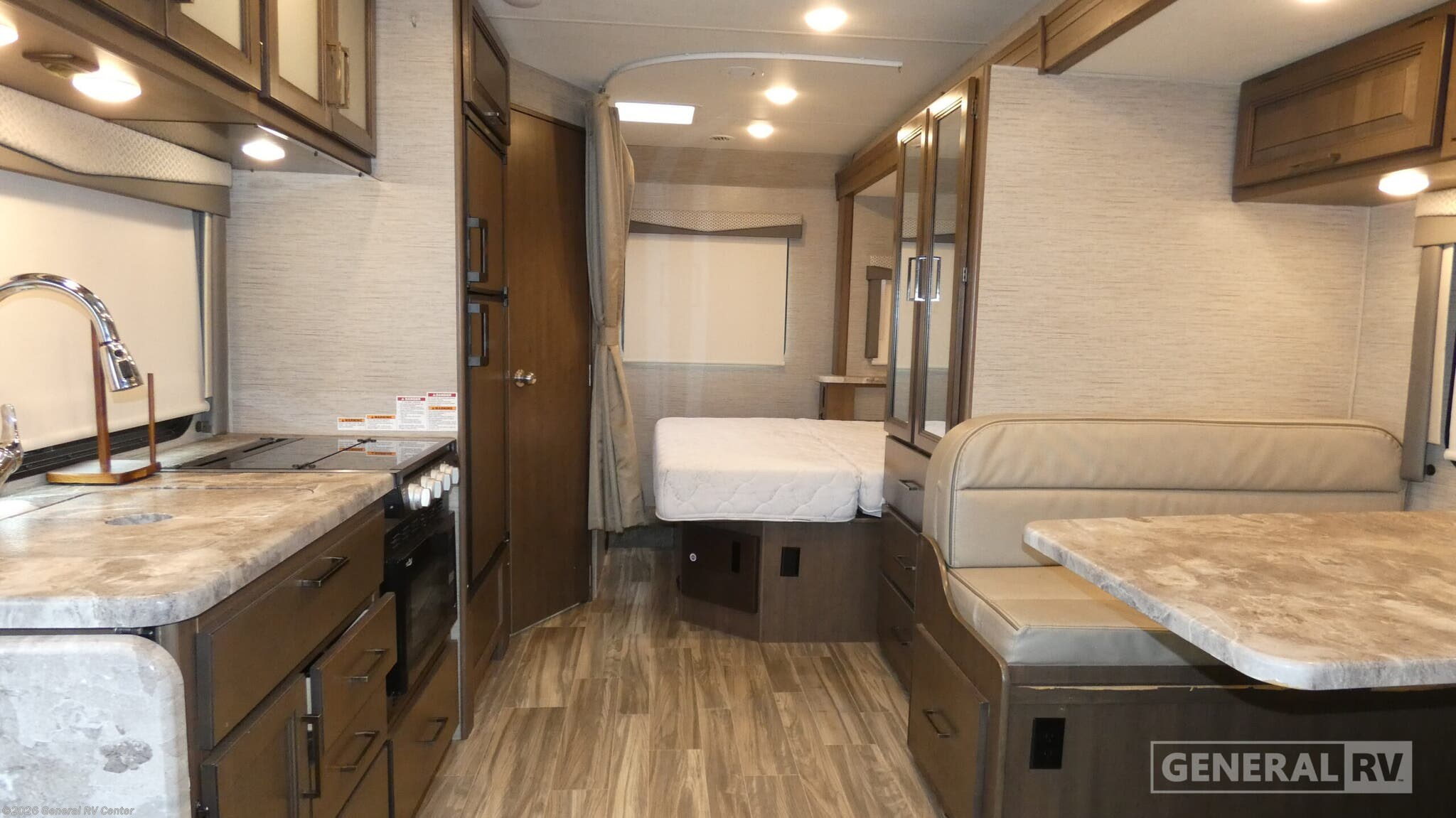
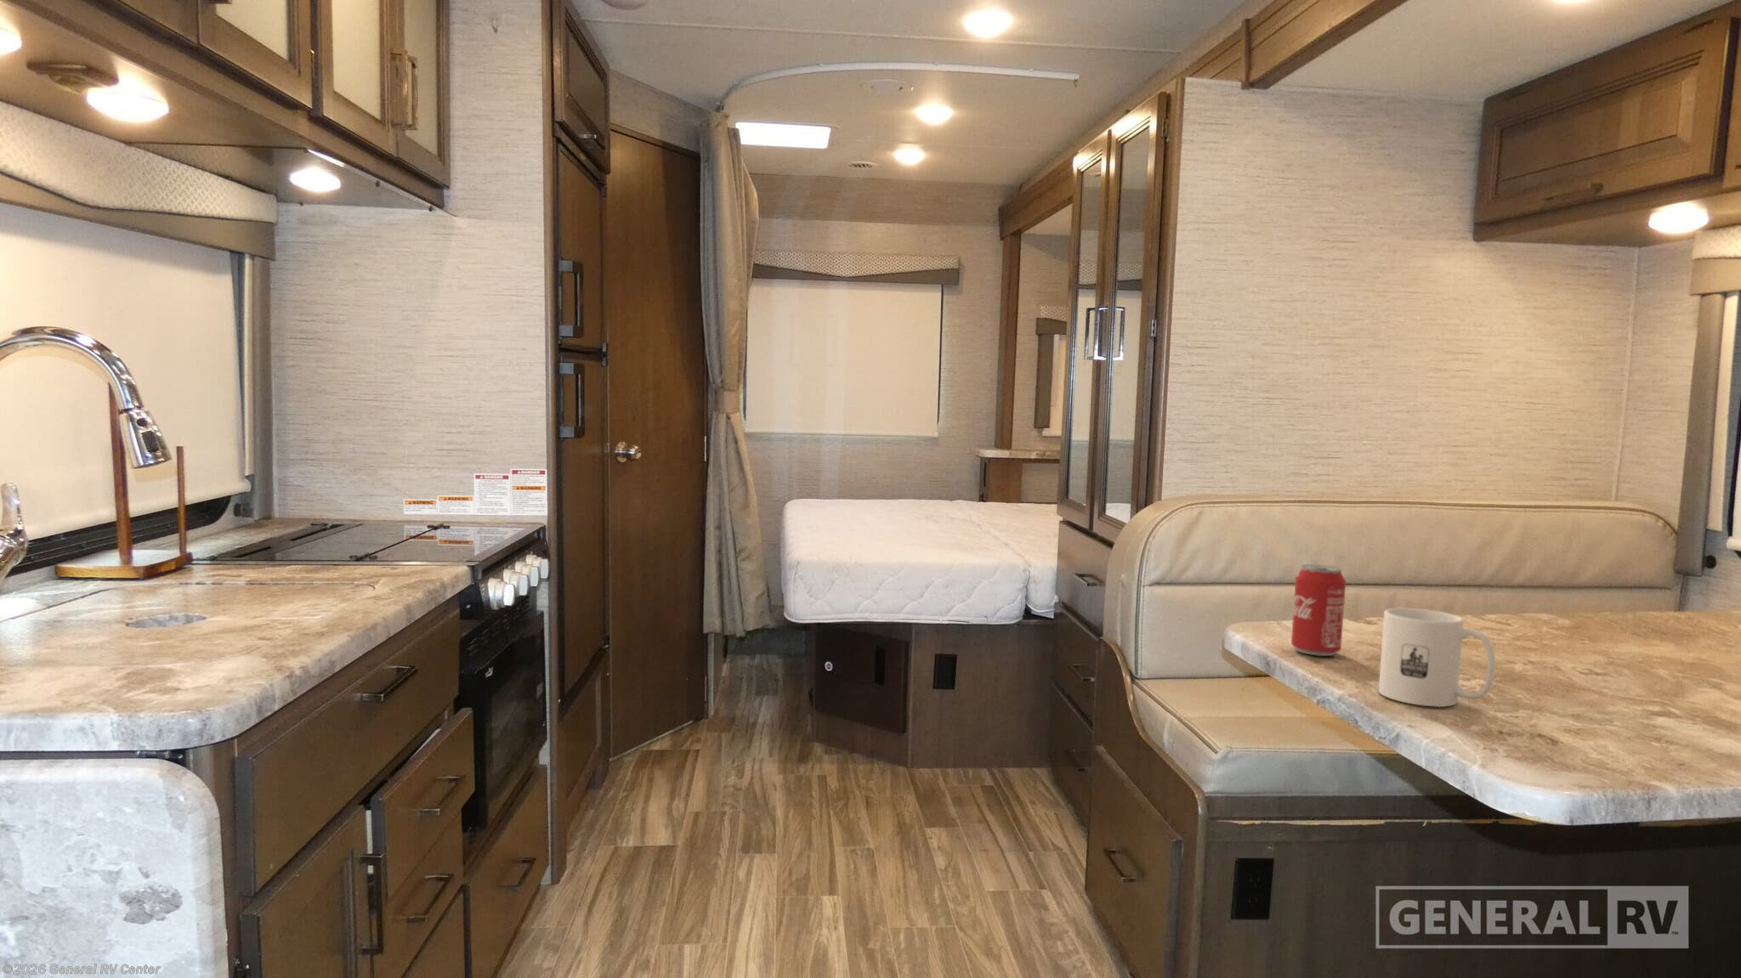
+ mug (1436, 659)
+ beverage can (1318, 609)
